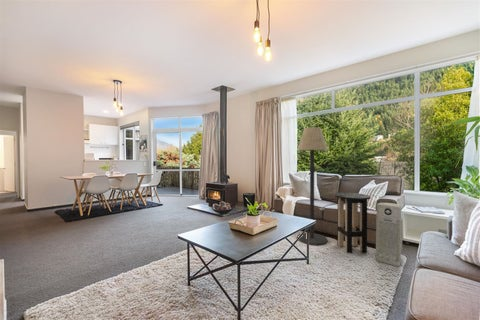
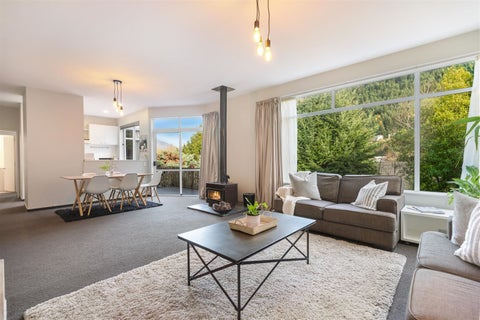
- floor lamp (312, 183)
- air purifier (389, 231)
- bar stool (351, 221)
